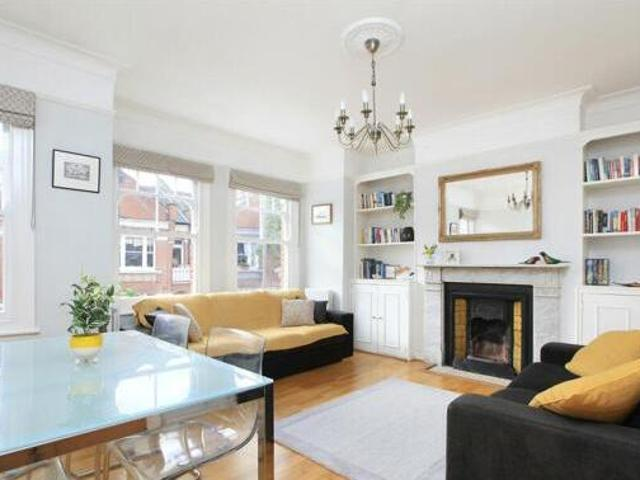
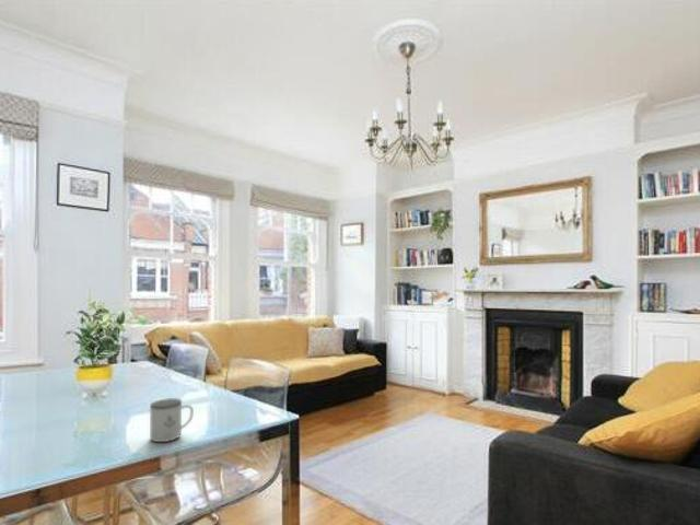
+ mug (172, 418)
